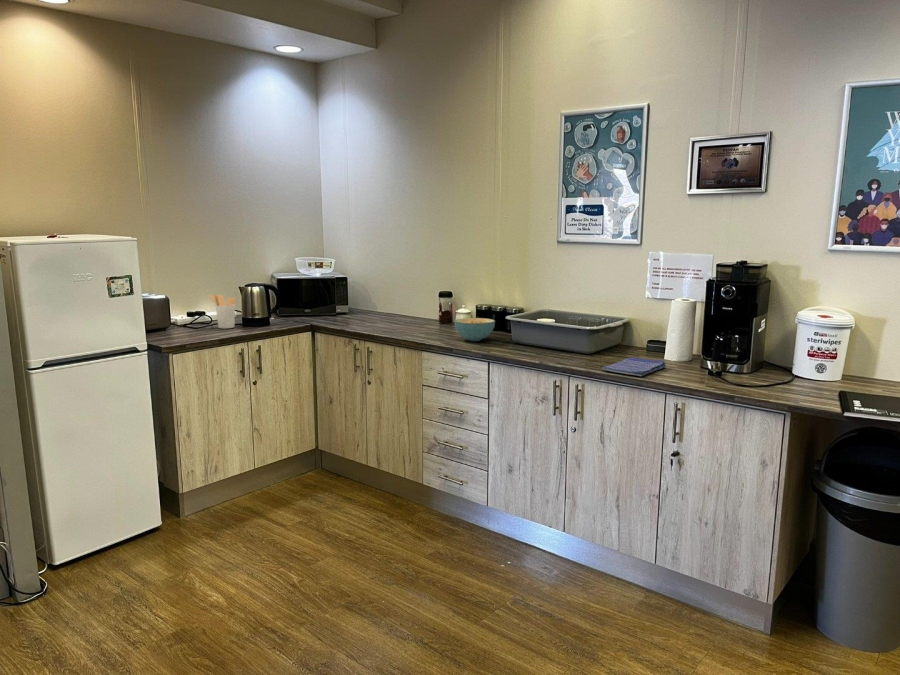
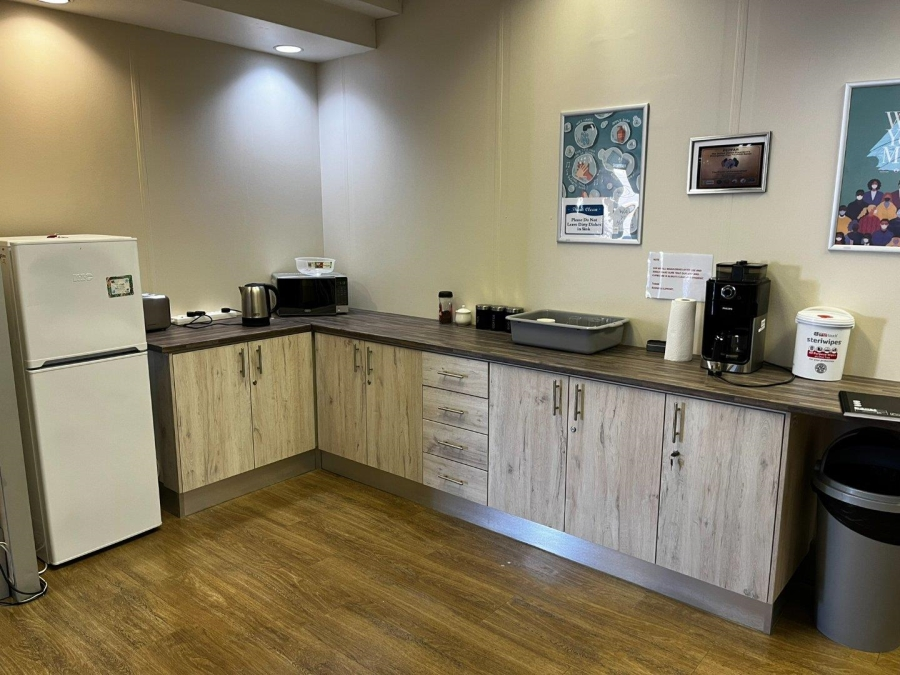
- utensil holder (222, 310)
- cereal bowl (474, 330)
- dish towel (634, 365)
